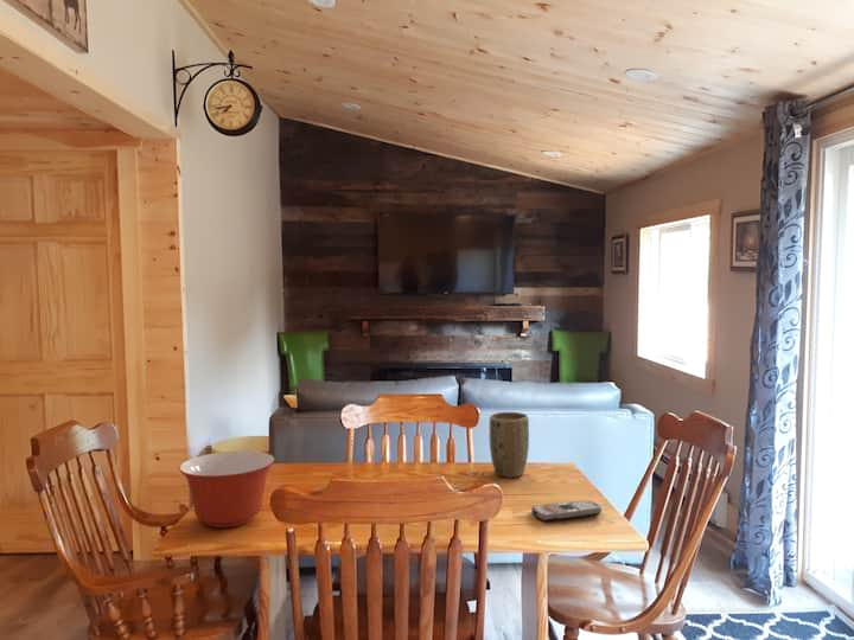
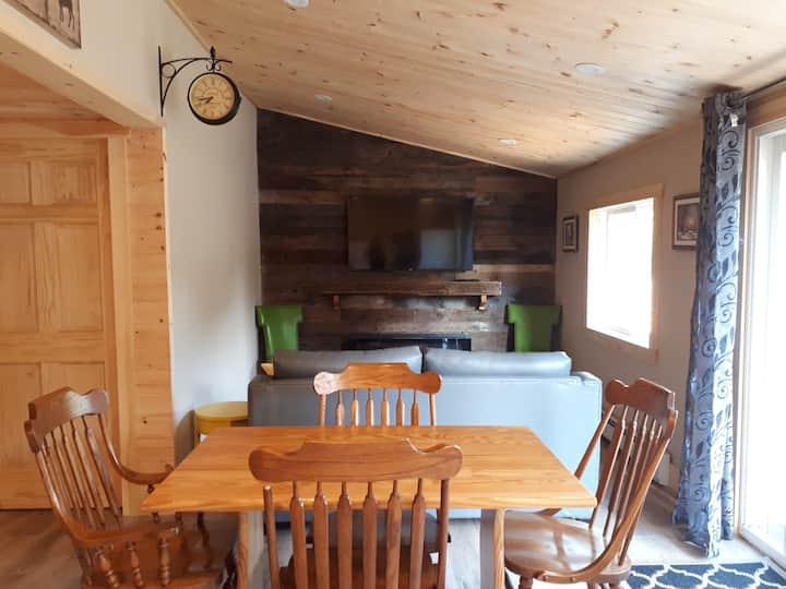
- remote control (567, 510)
- mixing bowl (228, 491)
- plant pot (509, 444)
